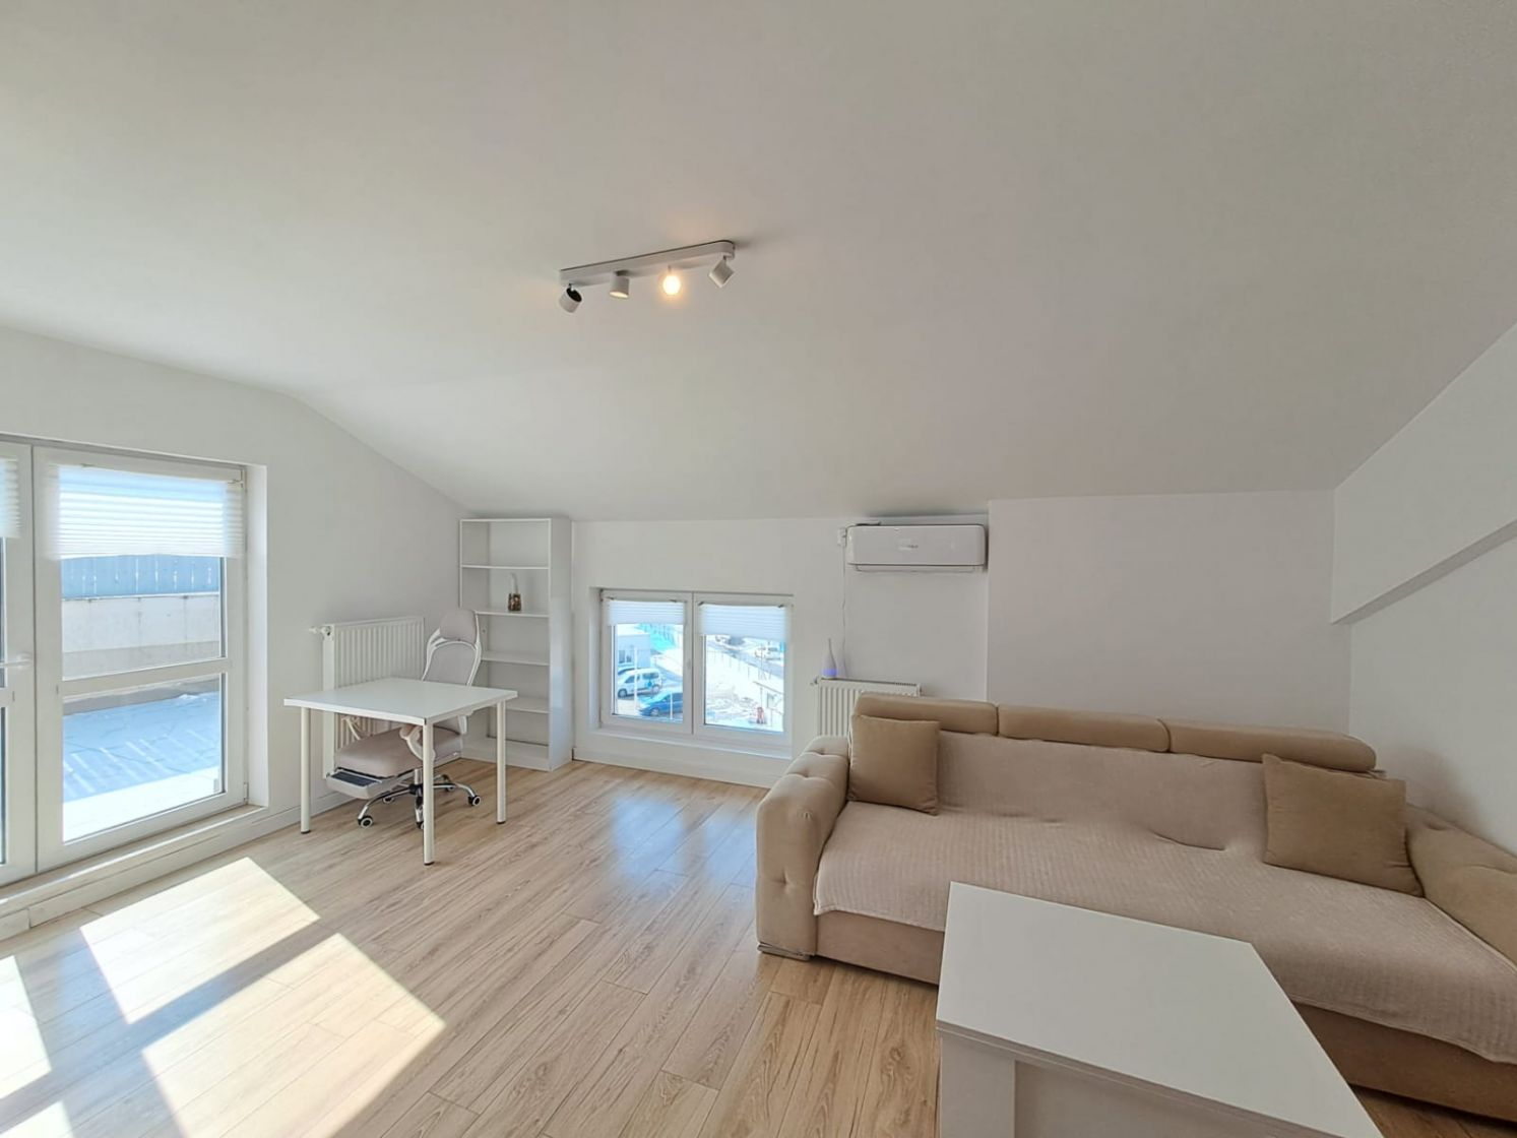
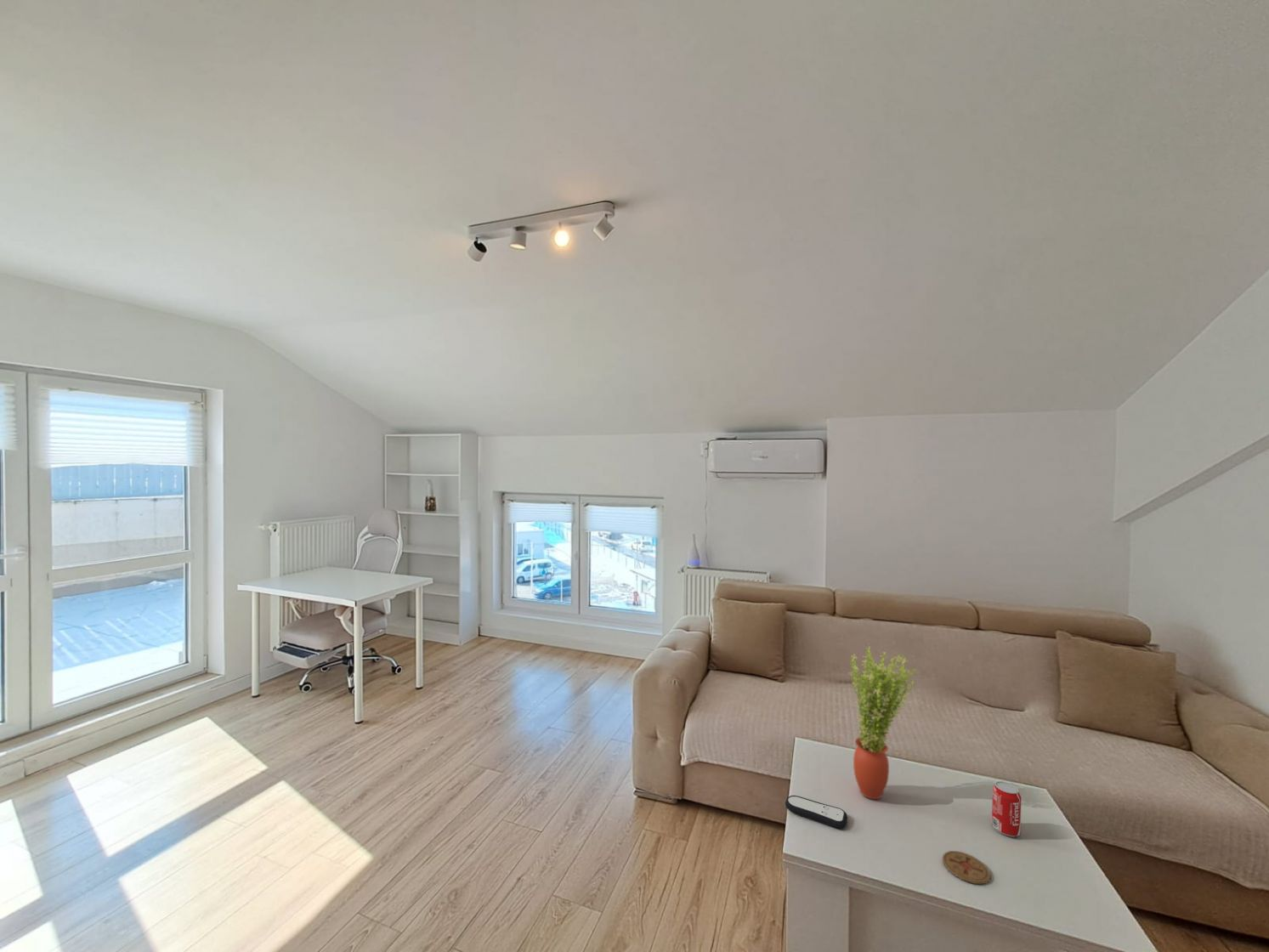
+ potted plant (880, 720)
+ beverage can (1006, 808)
+ coaster (966, 866)
+ remote control (815, 810)
